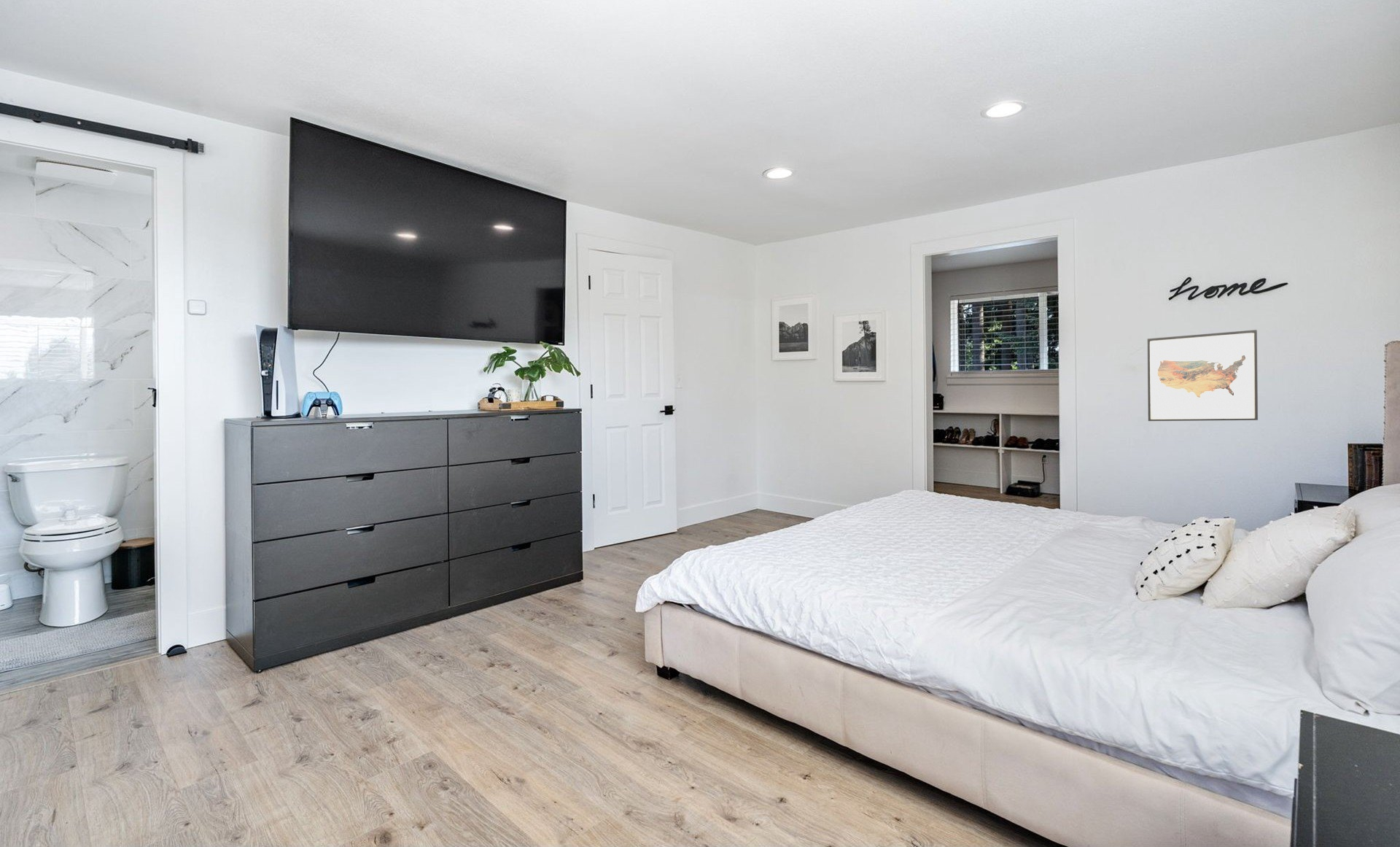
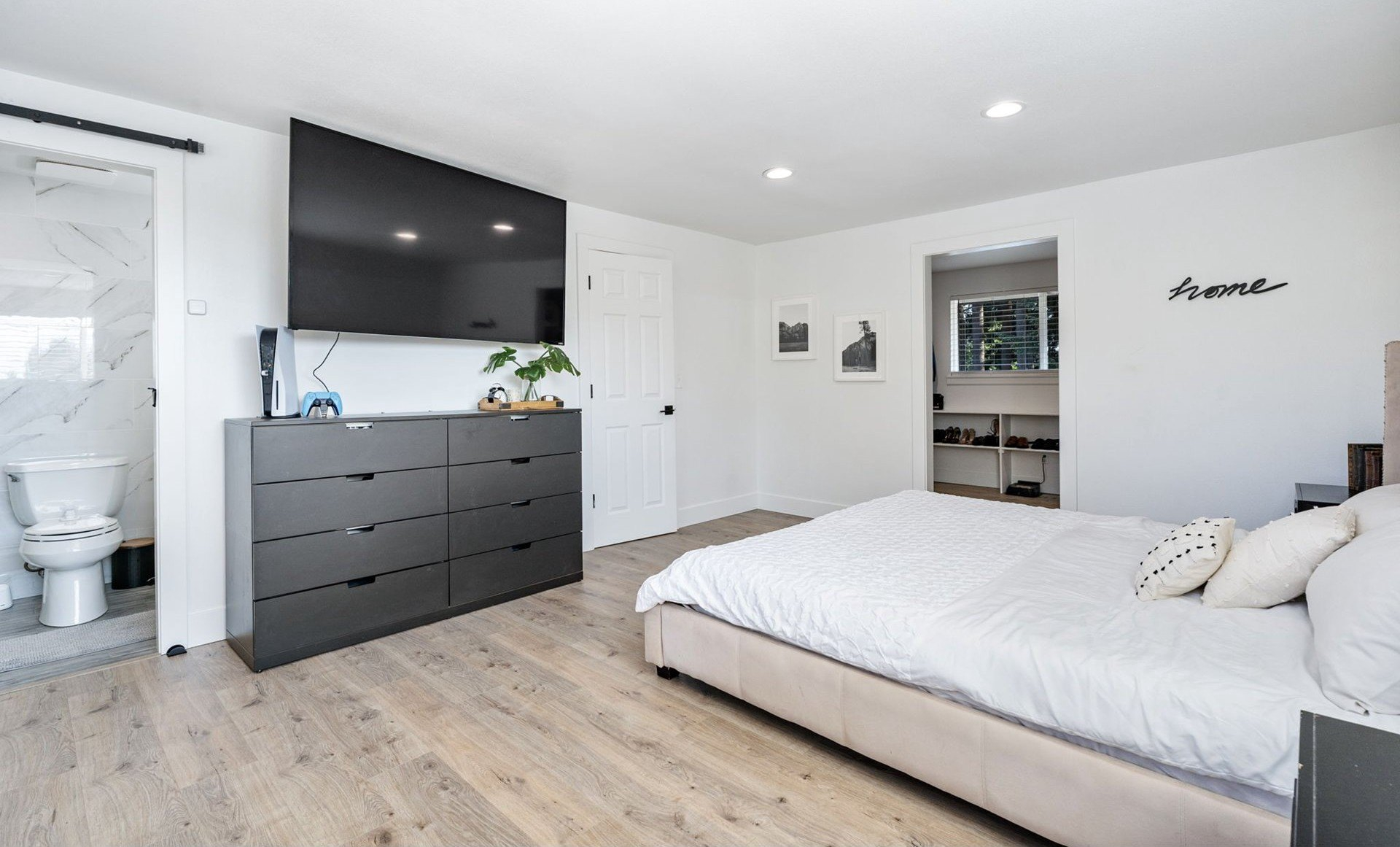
- wall art (1200, 377)
